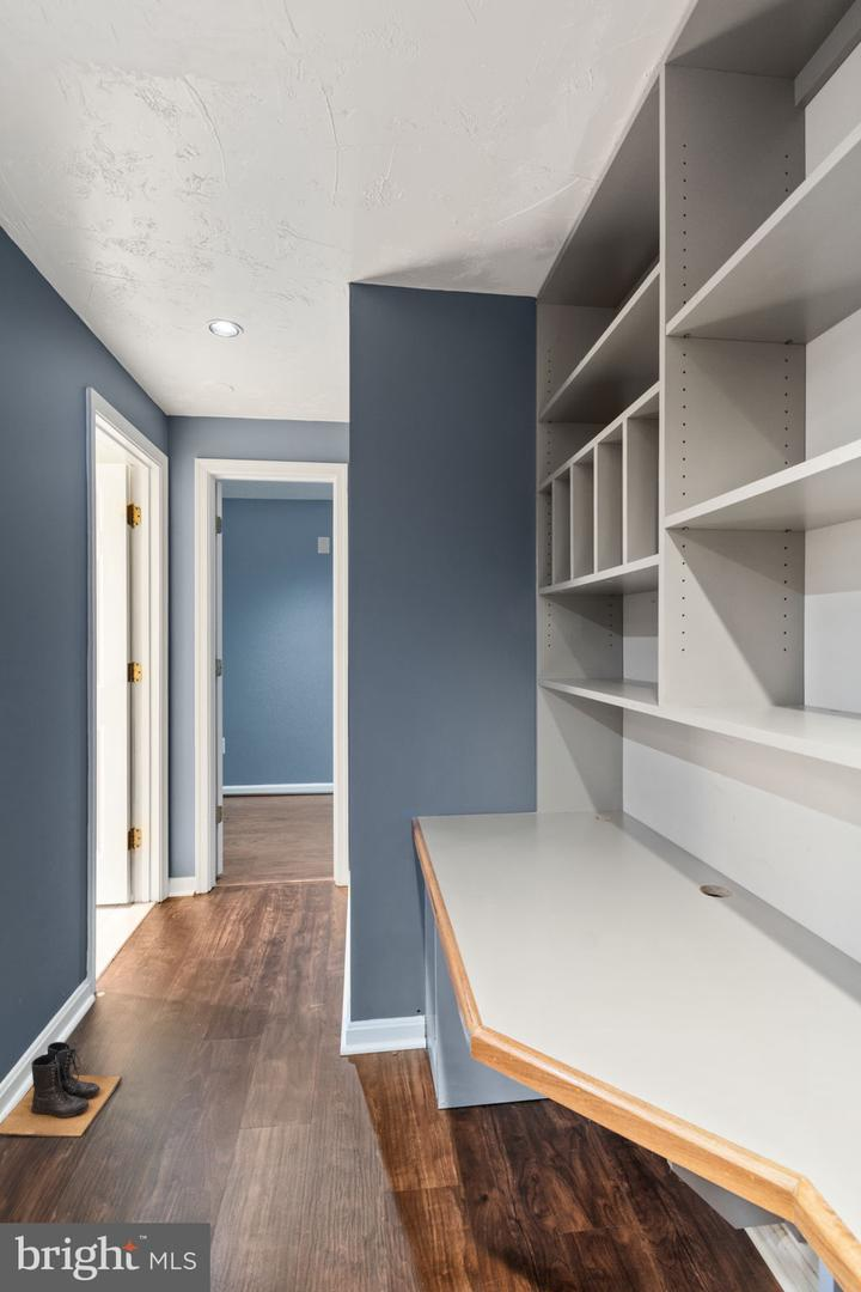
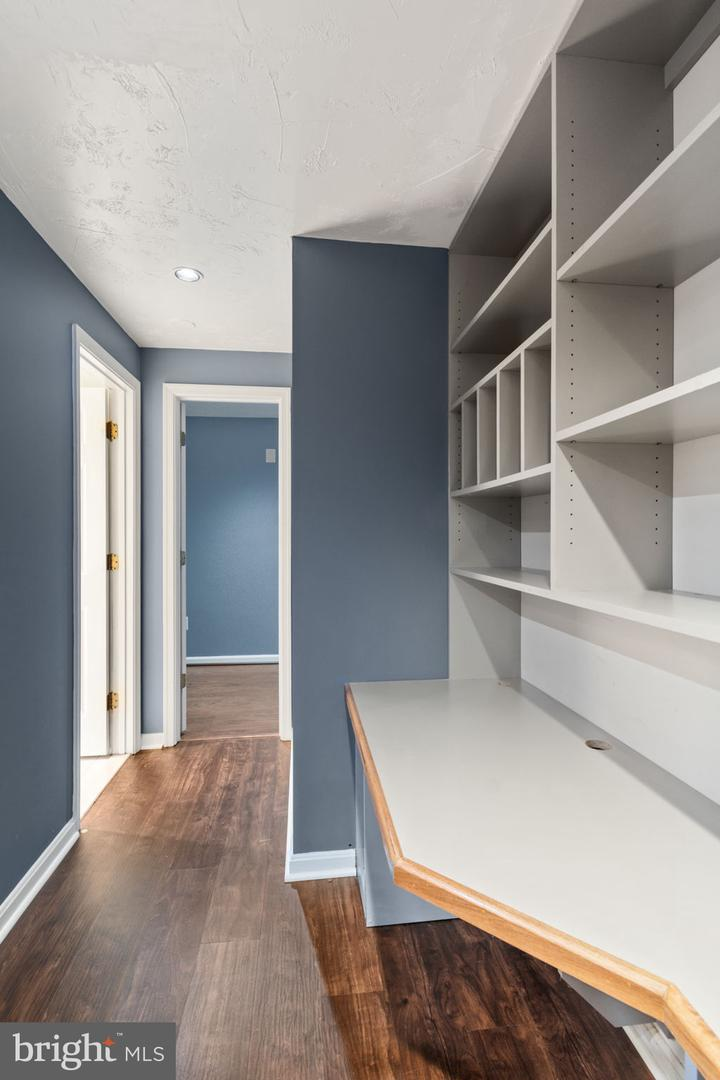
- boots (61, 1079)
